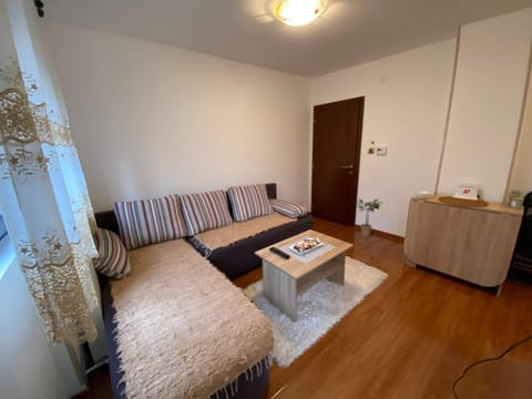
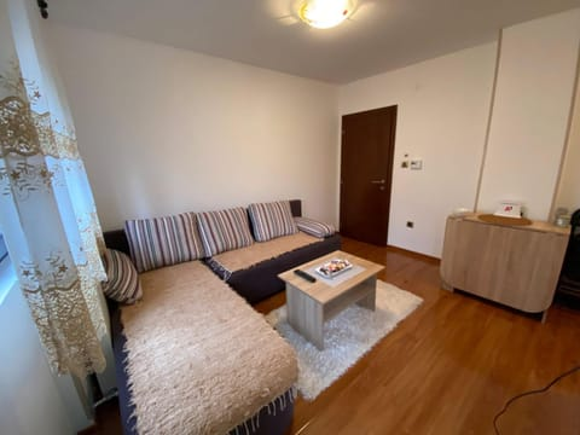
- potted plant (368, 215)
